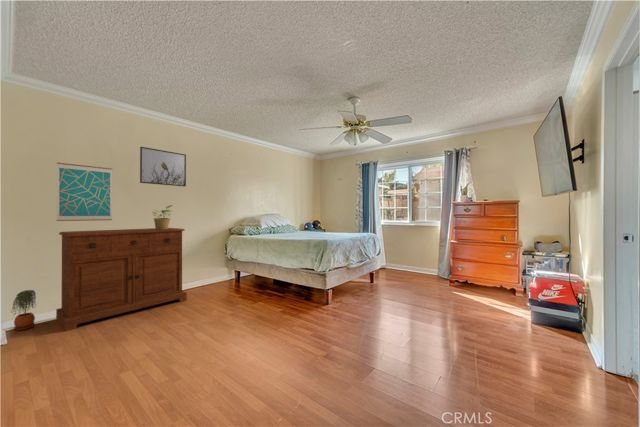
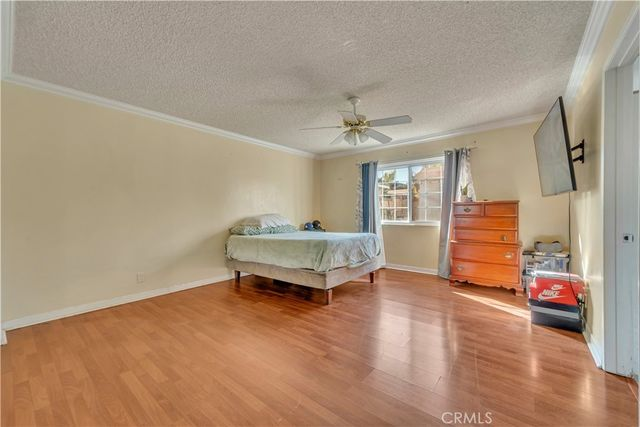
- sideboard (127, 269)
- potted plant (24, 309)
- potted plant (161, 217)
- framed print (164, 167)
- wall art (86, 193)
